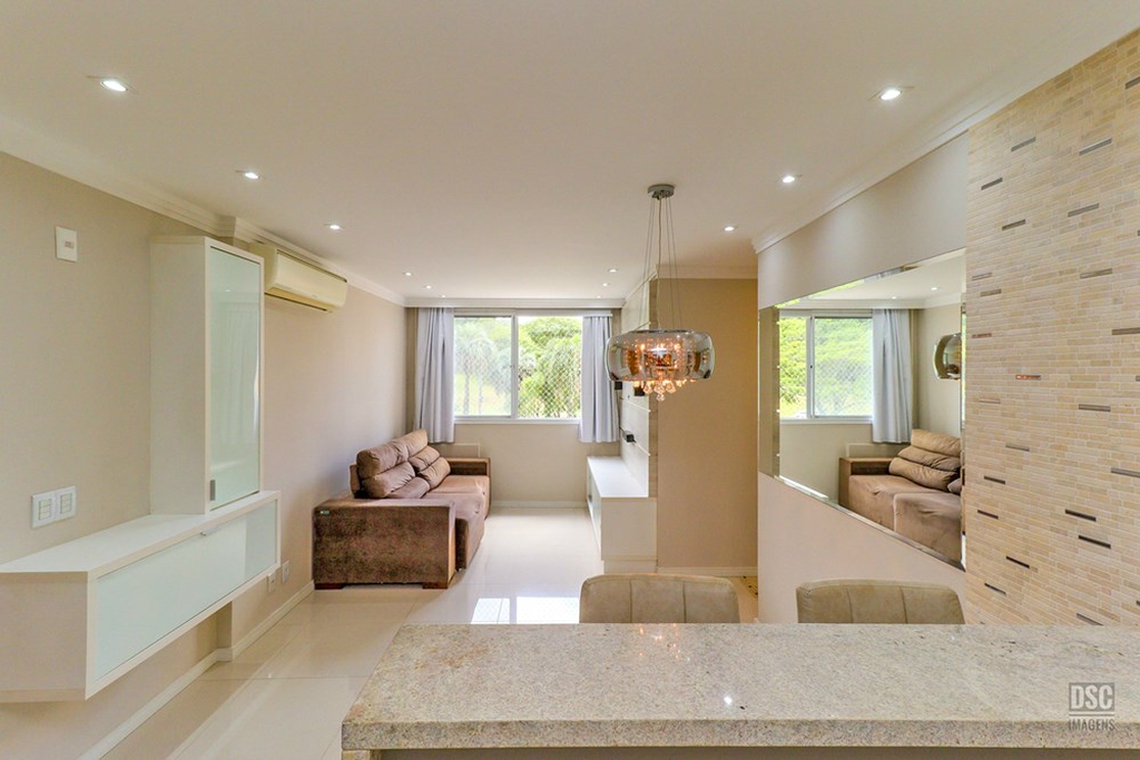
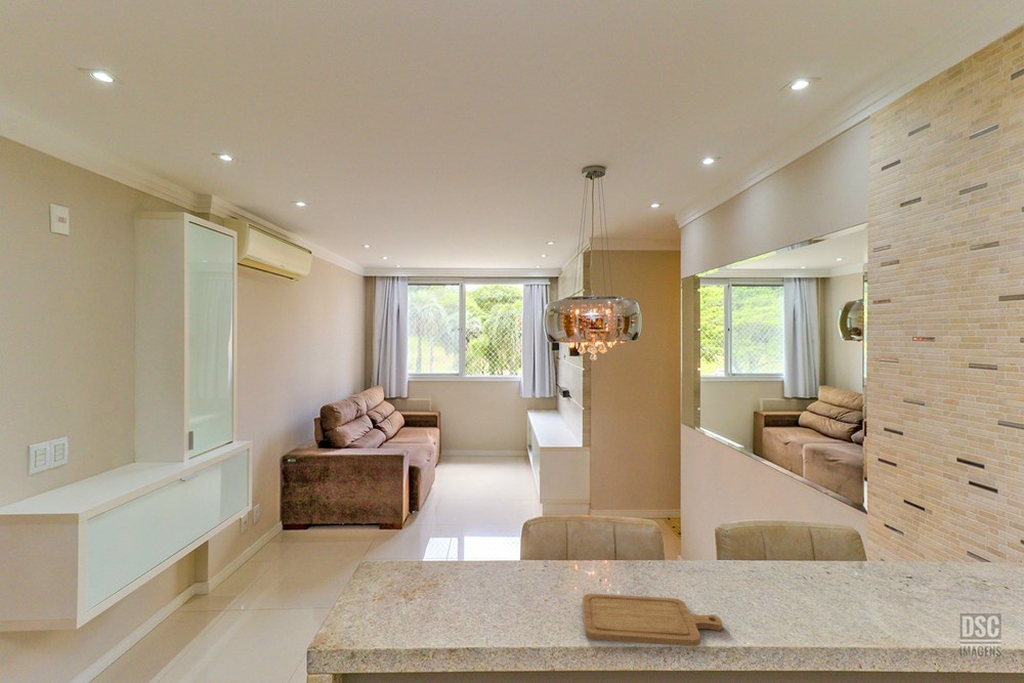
+ chopping board (651, 618)
